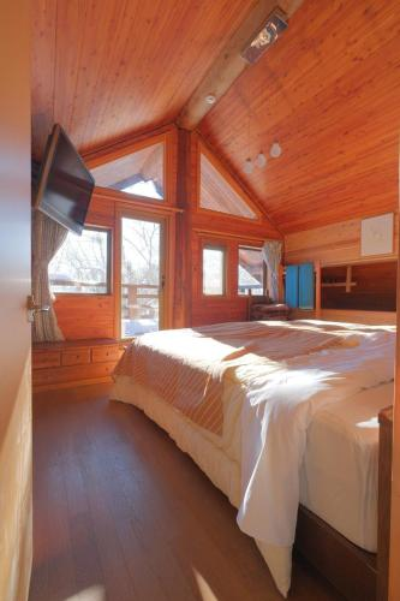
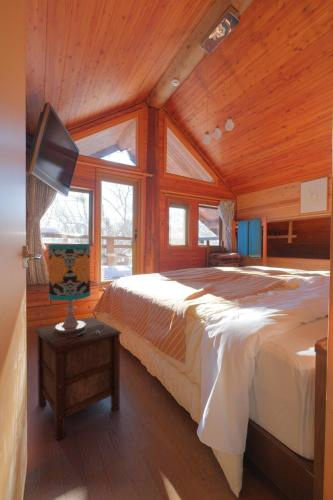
+ table lamp (77, 287)
+ nightstand (78, 368)
